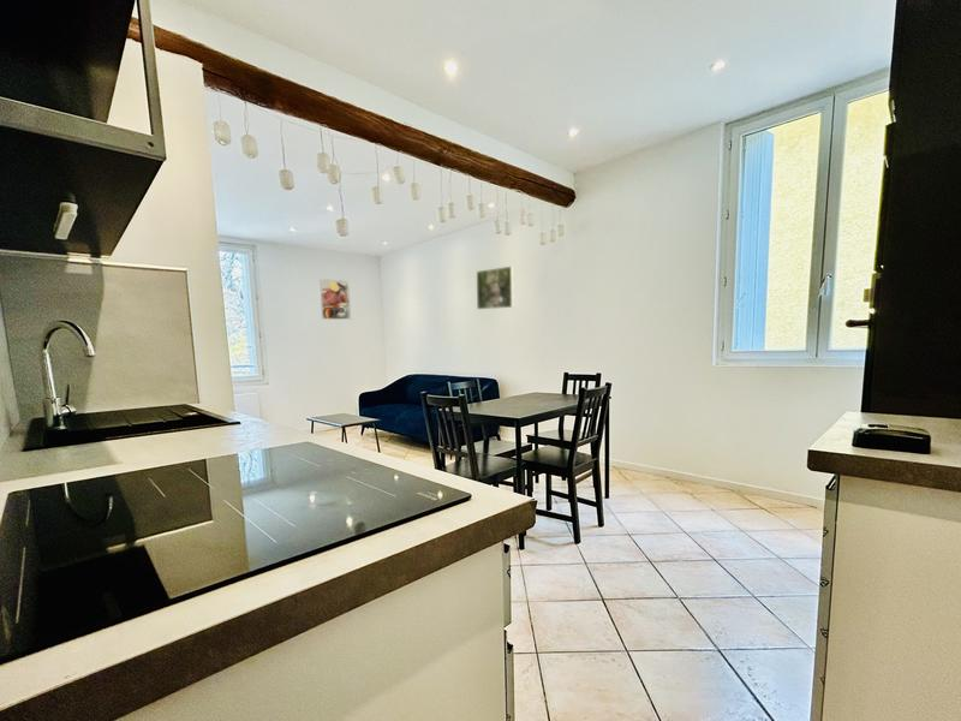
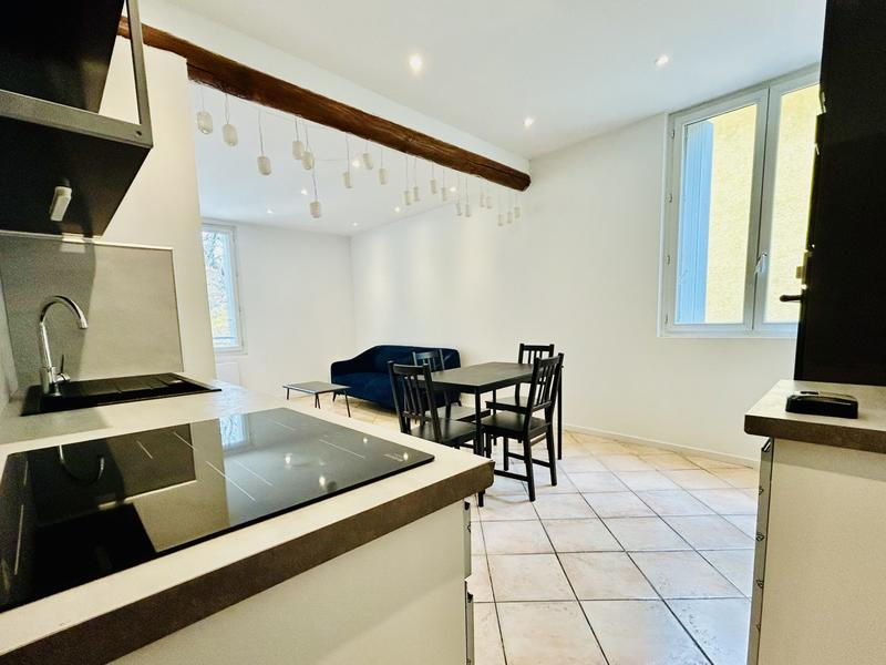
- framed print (335, 299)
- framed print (494, 288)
